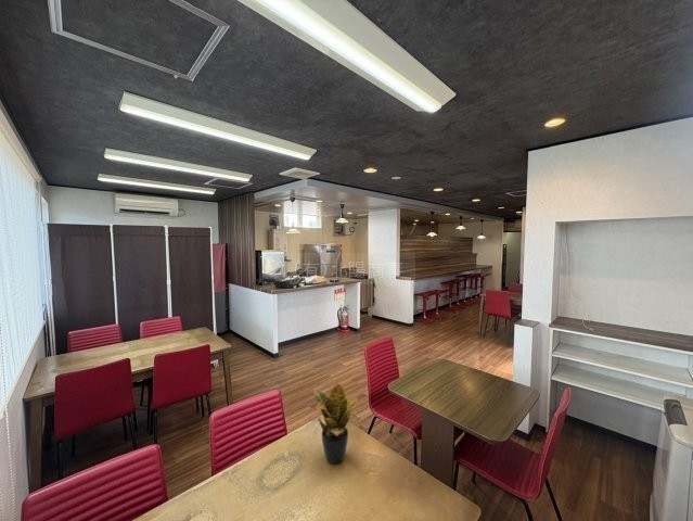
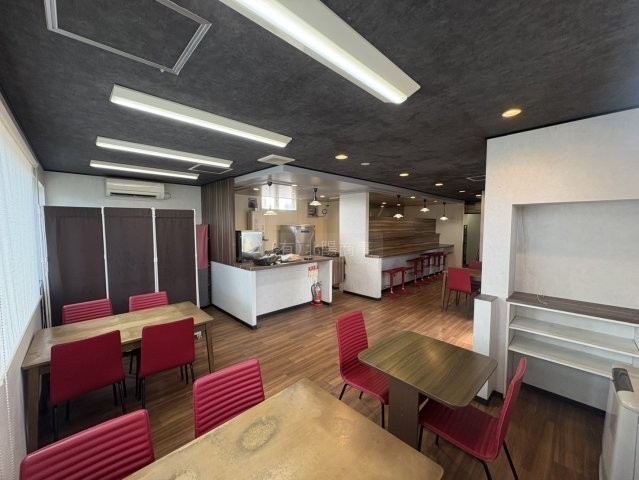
- potted plant (333, 421)
